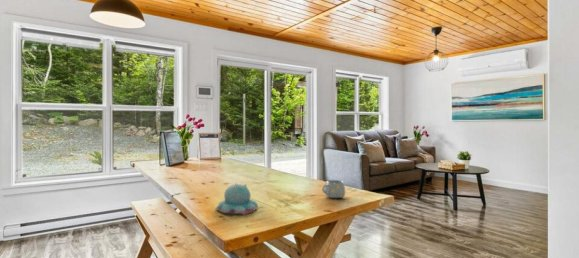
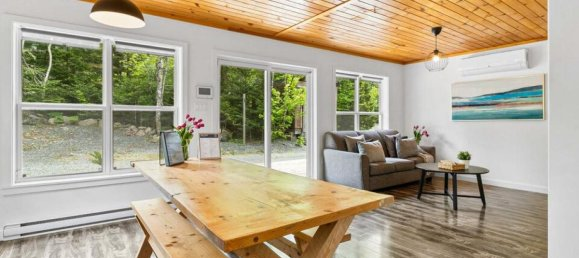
- mug (332, 189)
- candle (236, 196)
